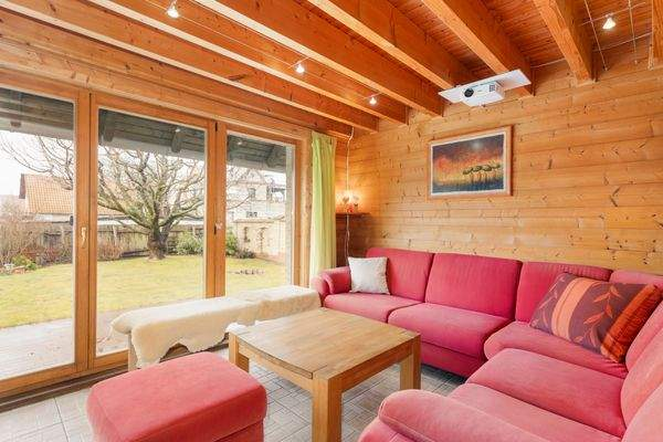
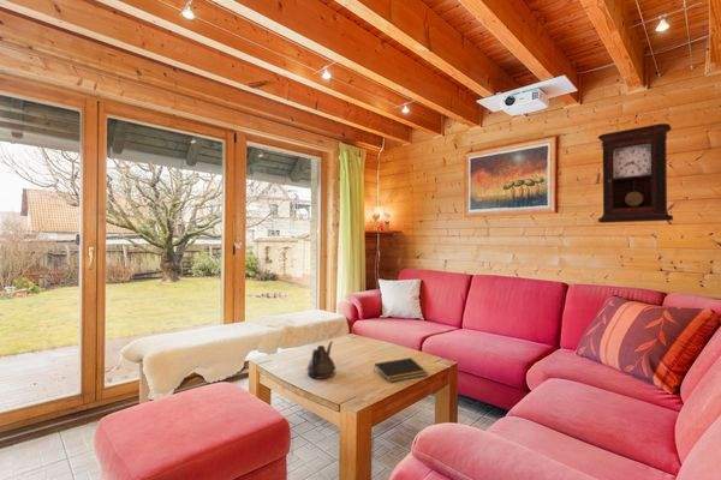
+ teapot (323, 358)
+ pendulum clock (632, 175)
+ notepad (400, 368)
